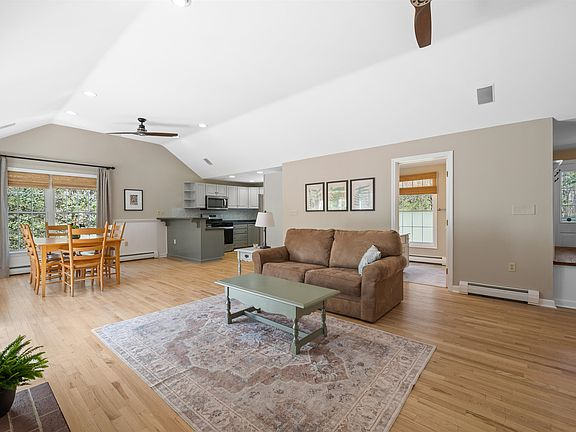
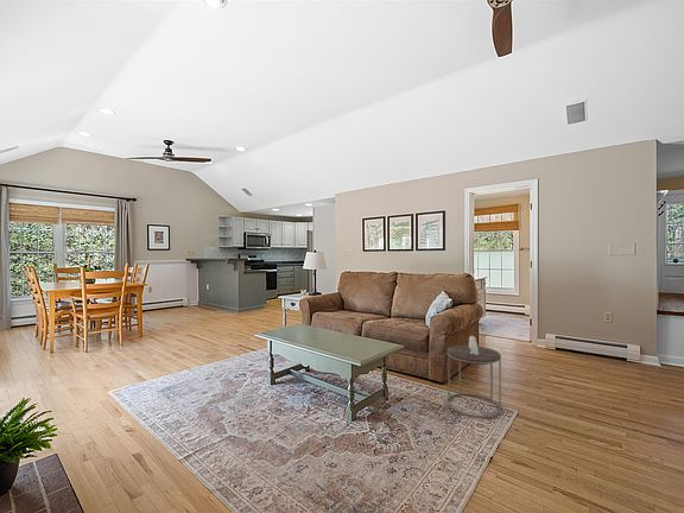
+ side table (473, 363)
